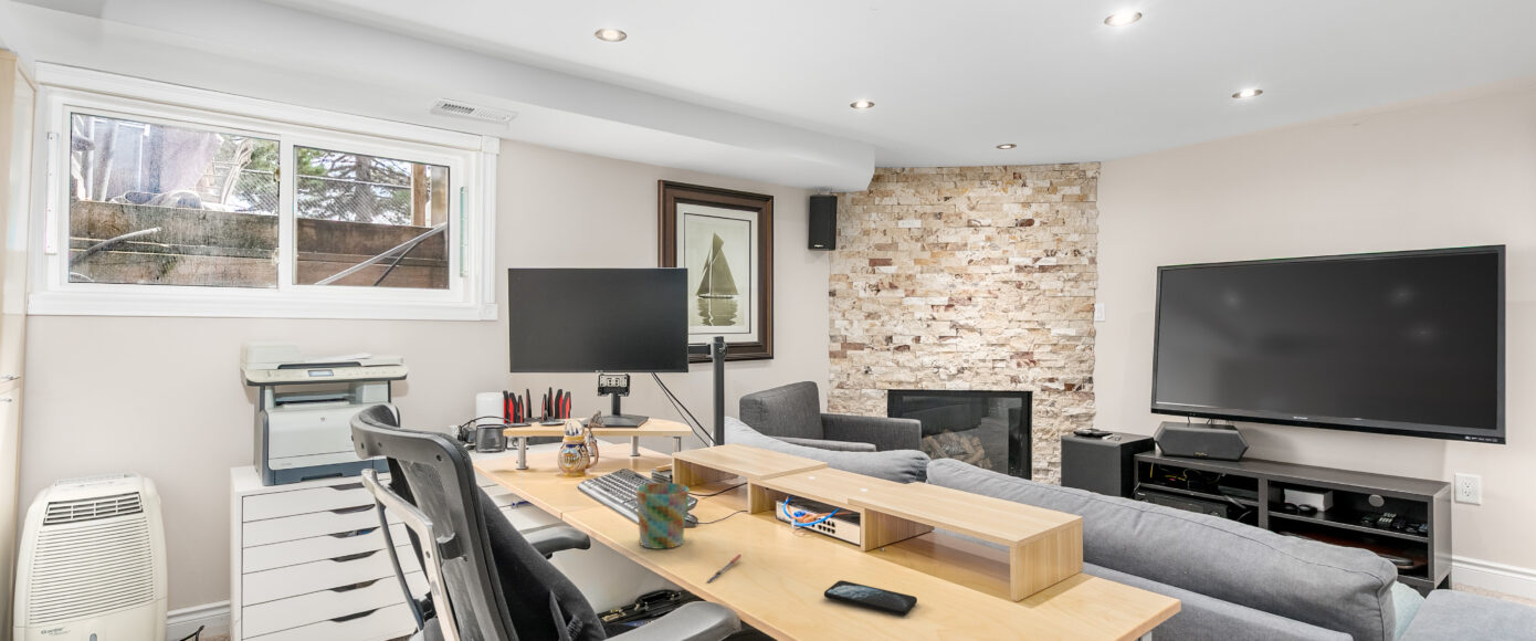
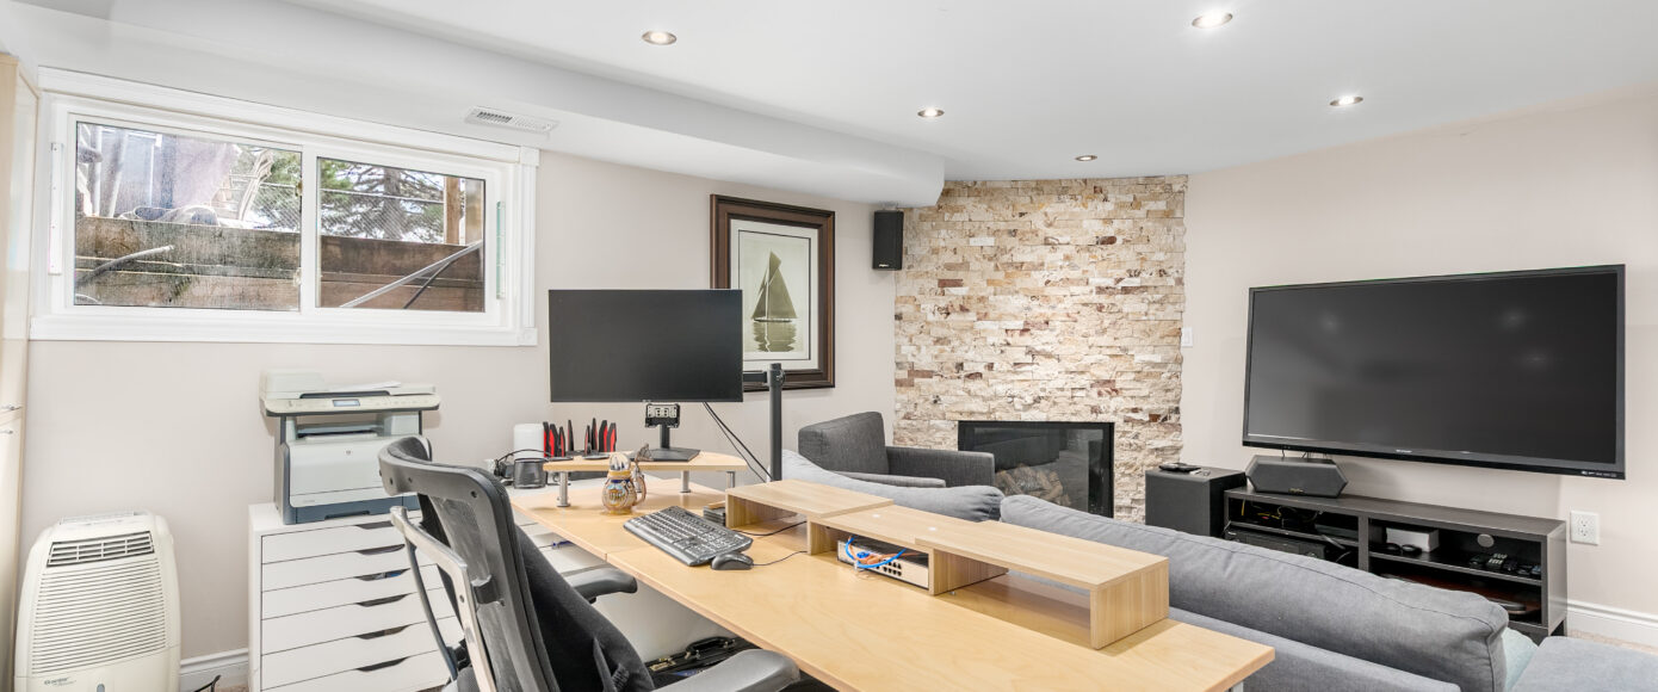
- pen (724, 568)
- mug (666, 513)
- smartphone (870, 597)
